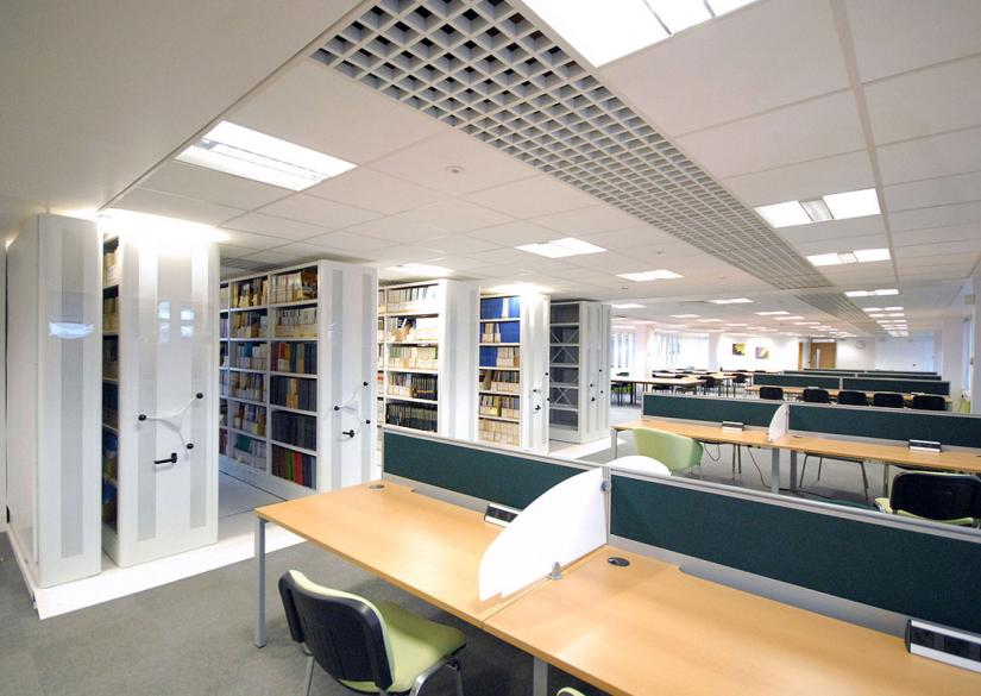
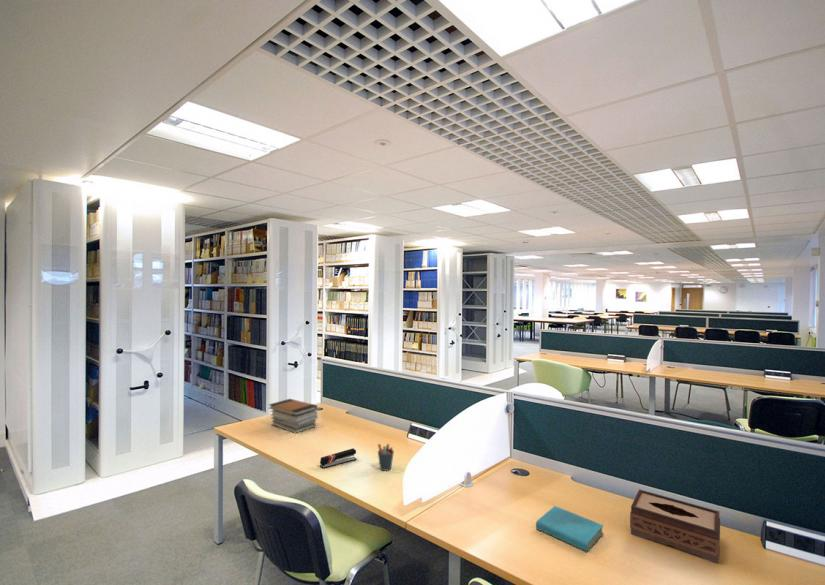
+ tissue box (674, 522)
+ stapler (338, 458)
+ book (569, 527)
+ book stack (293, 415)
+ pen holder (385, 455)
